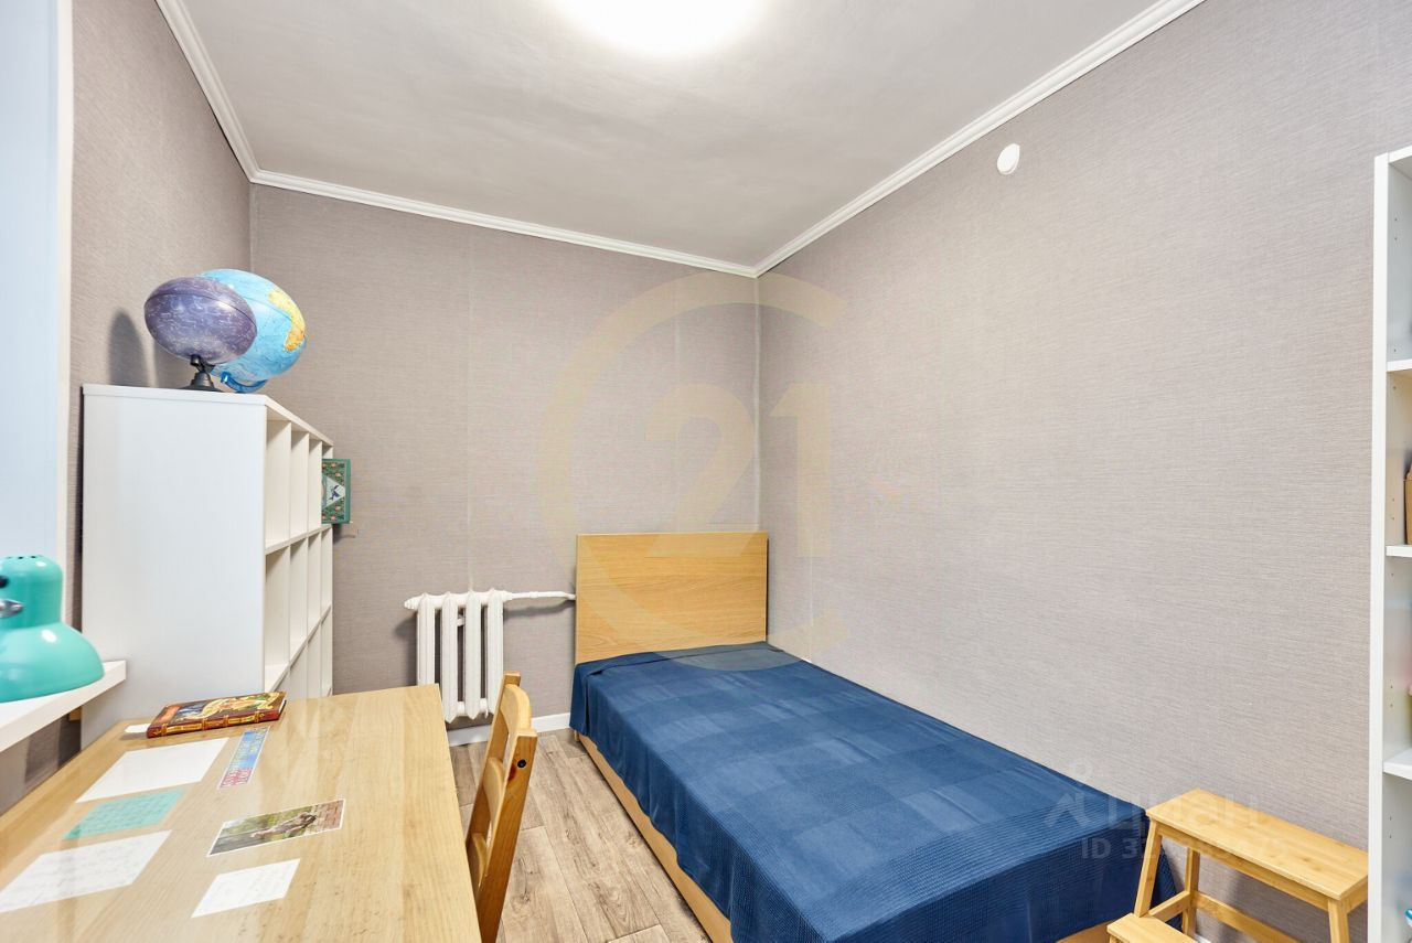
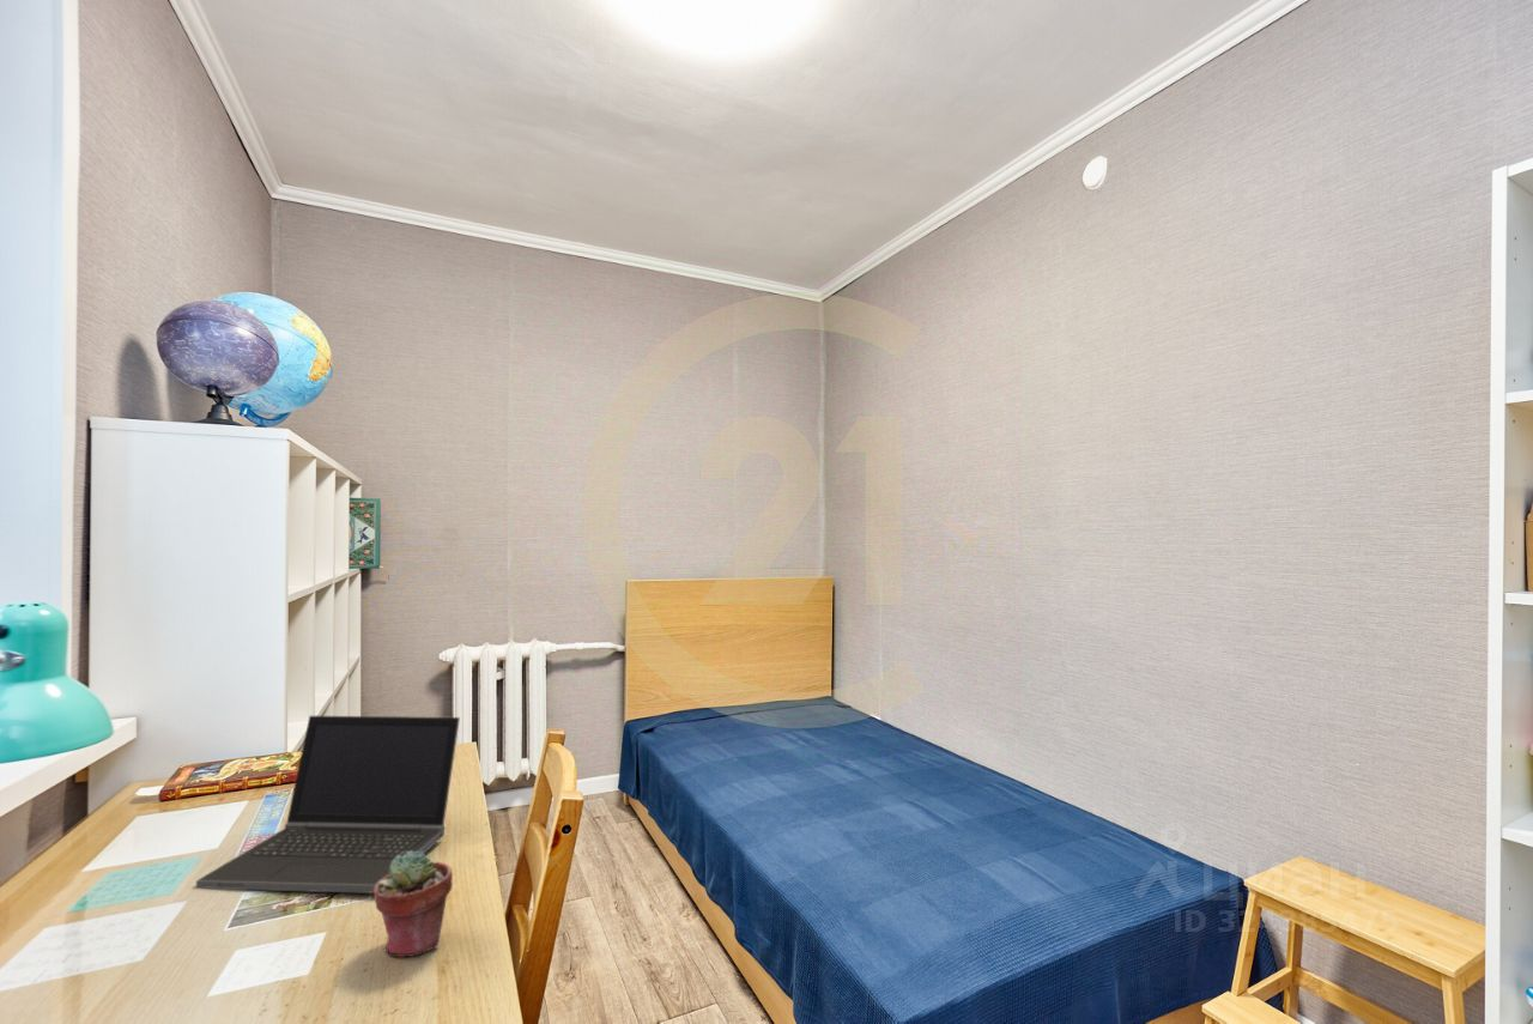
+ laptop computer (340, 794)
+ potted succulent (413, 897)
